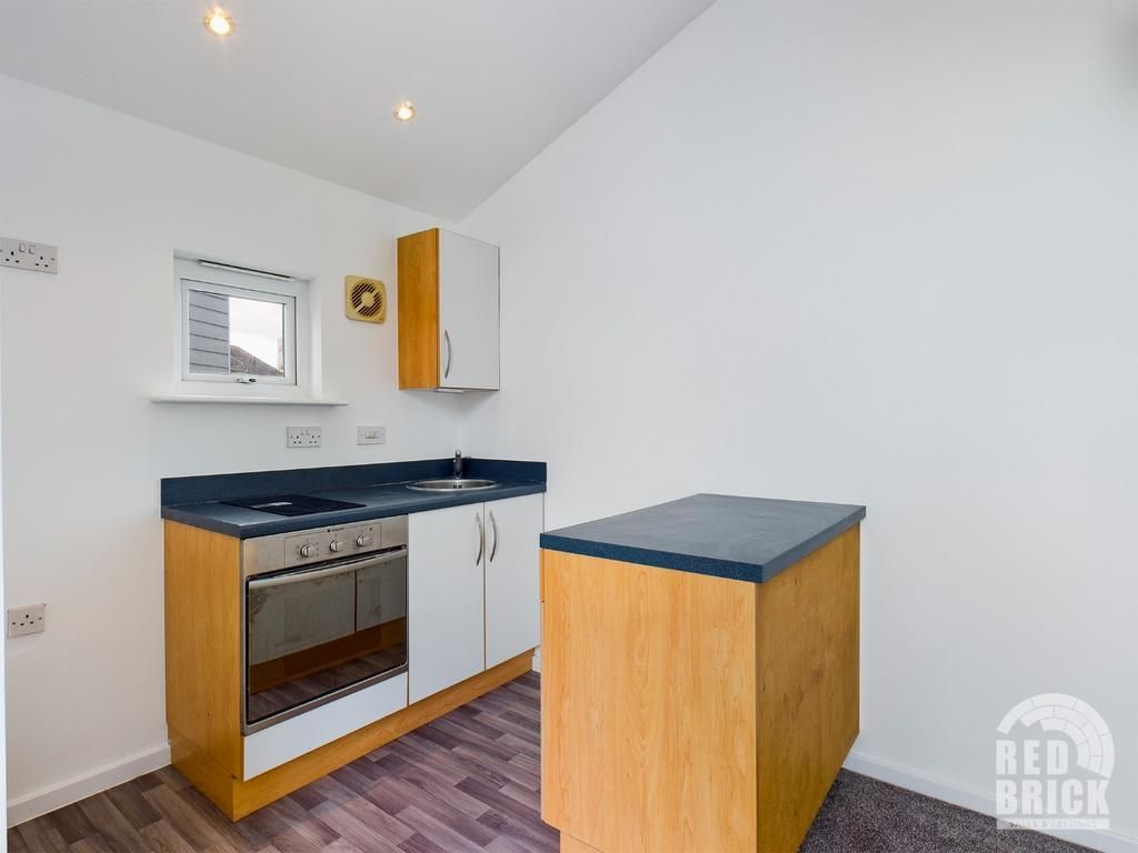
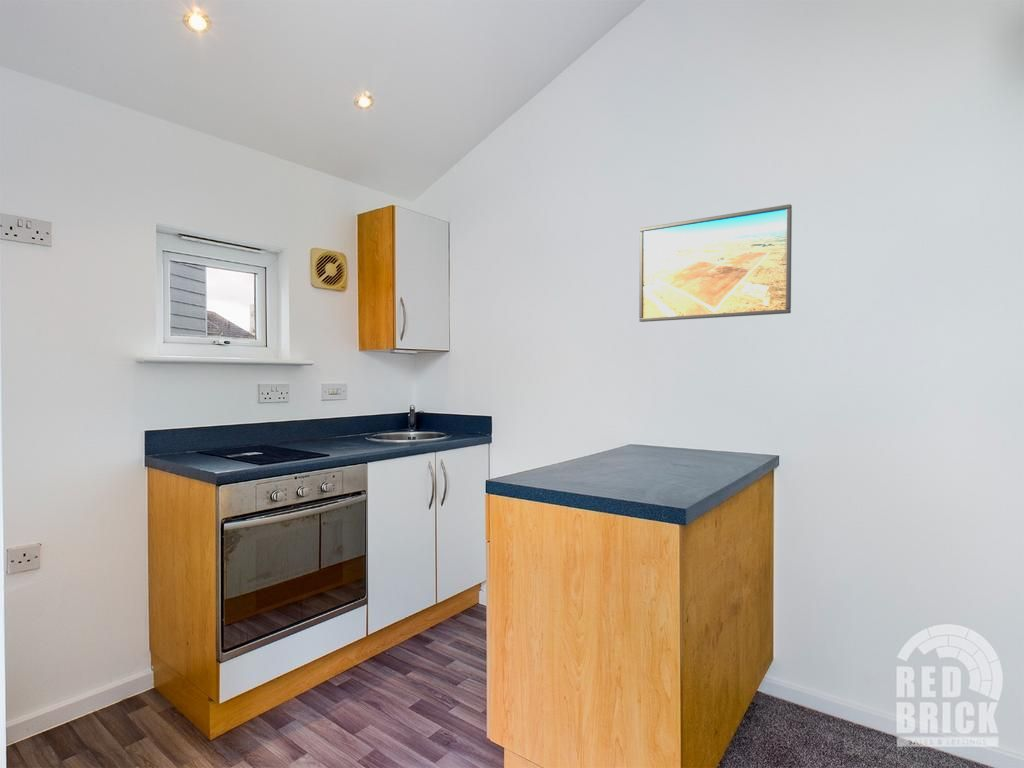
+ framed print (709, 267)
